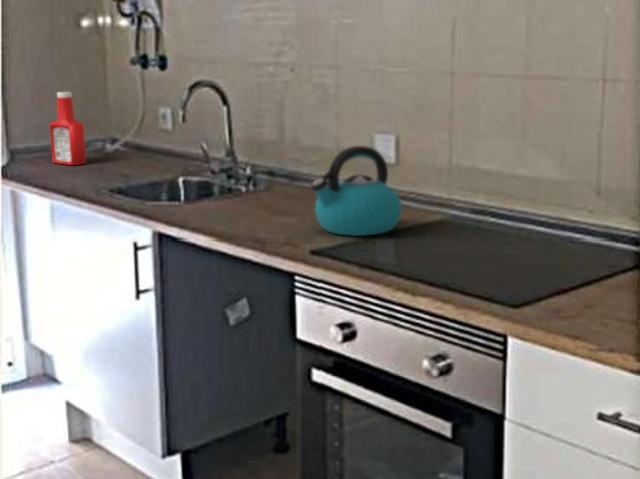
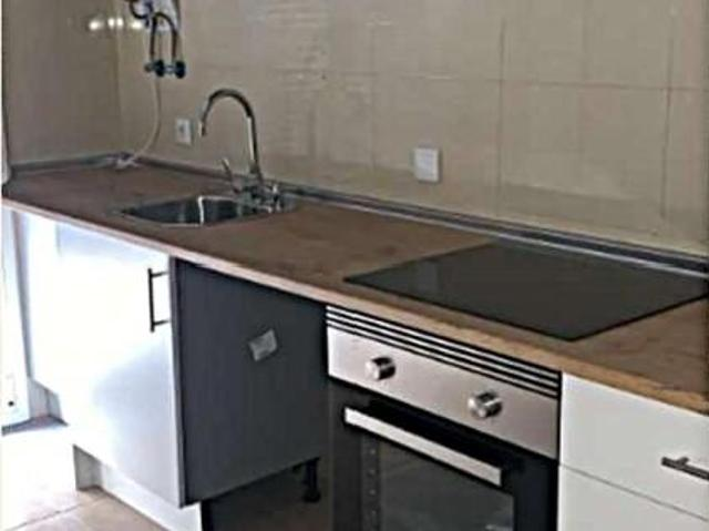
- soap bottle (66, 127)
- kettle (353, 188)
